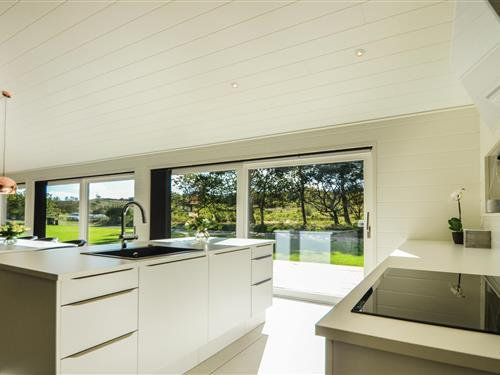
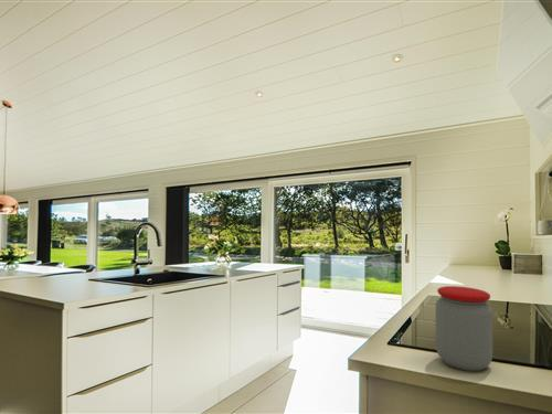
+ jar (463, 326)
